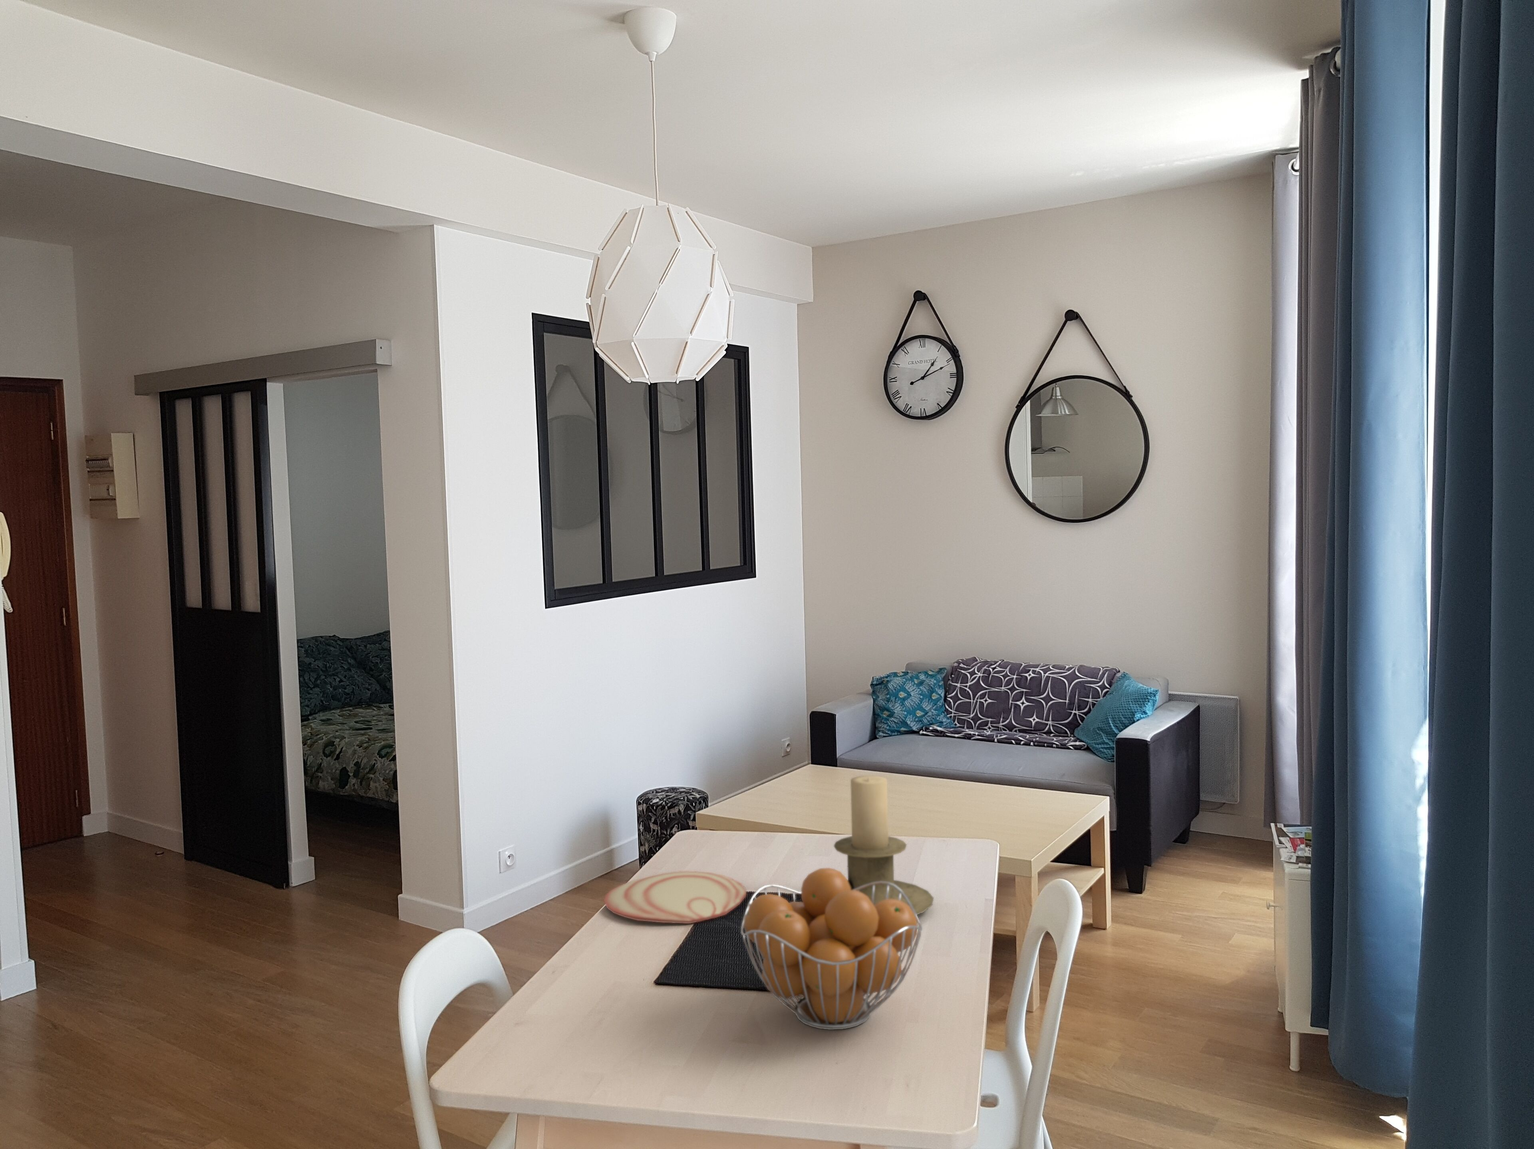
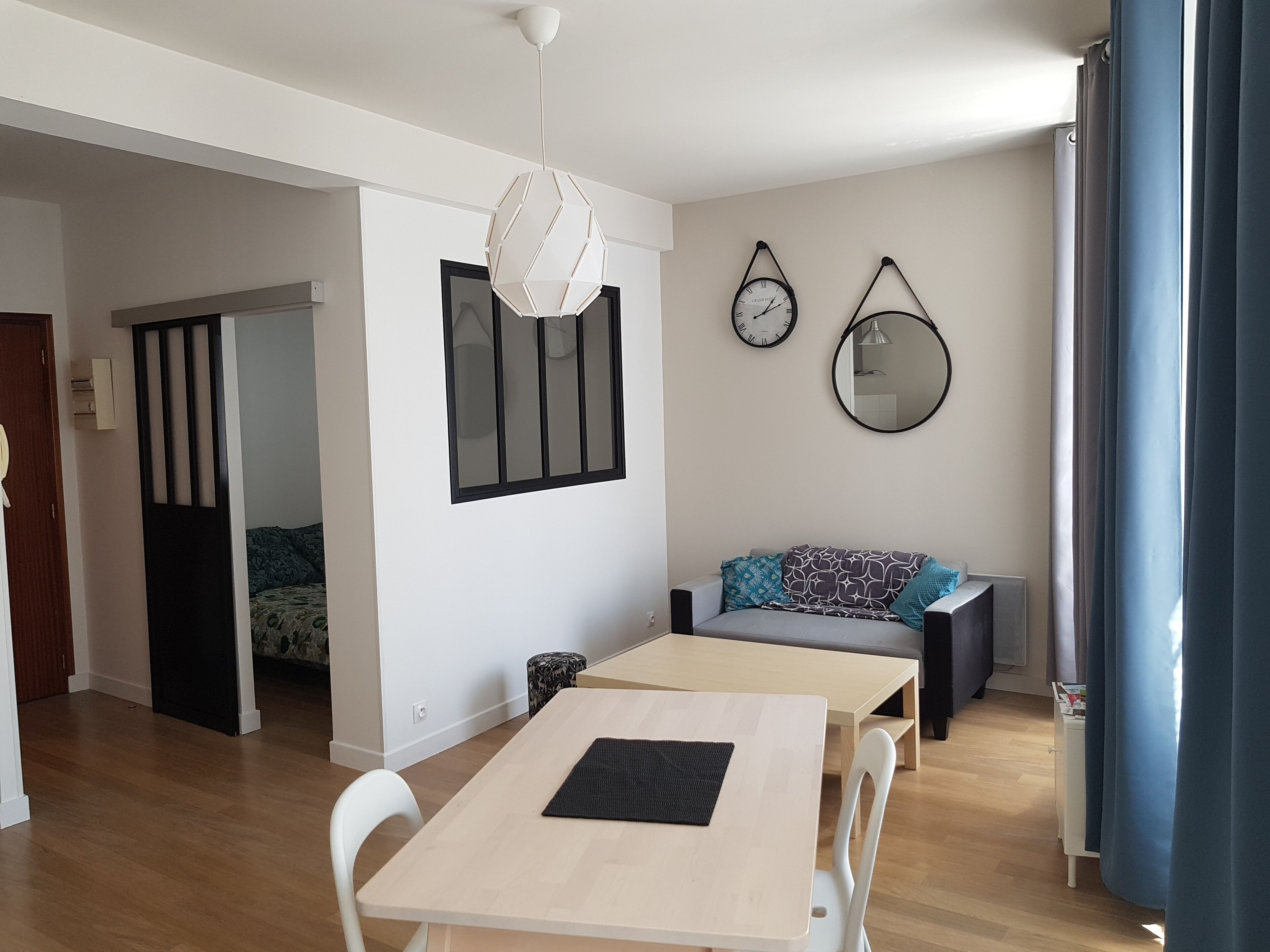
- plate (675, 890)
- fruit basket (831, 946)
- candle holder (870, 842)
